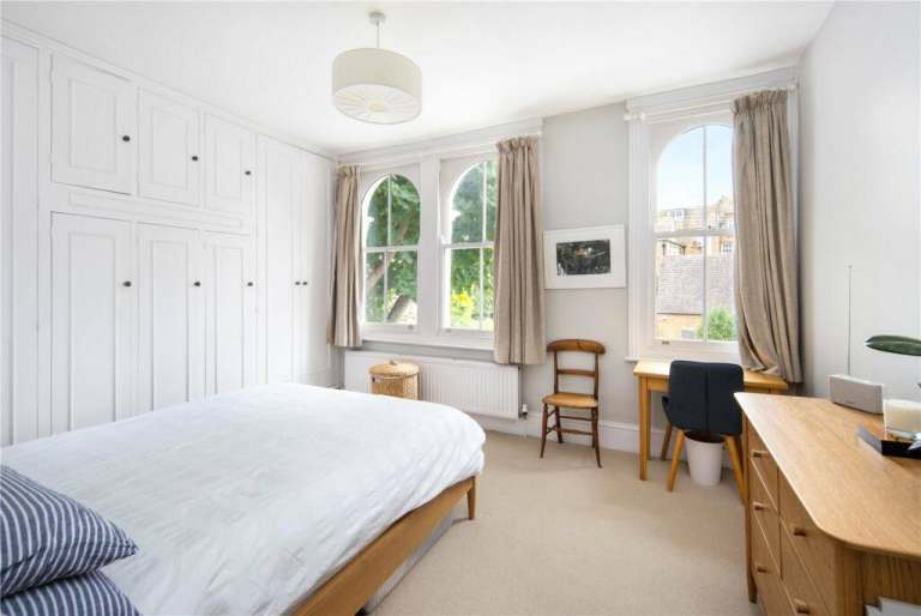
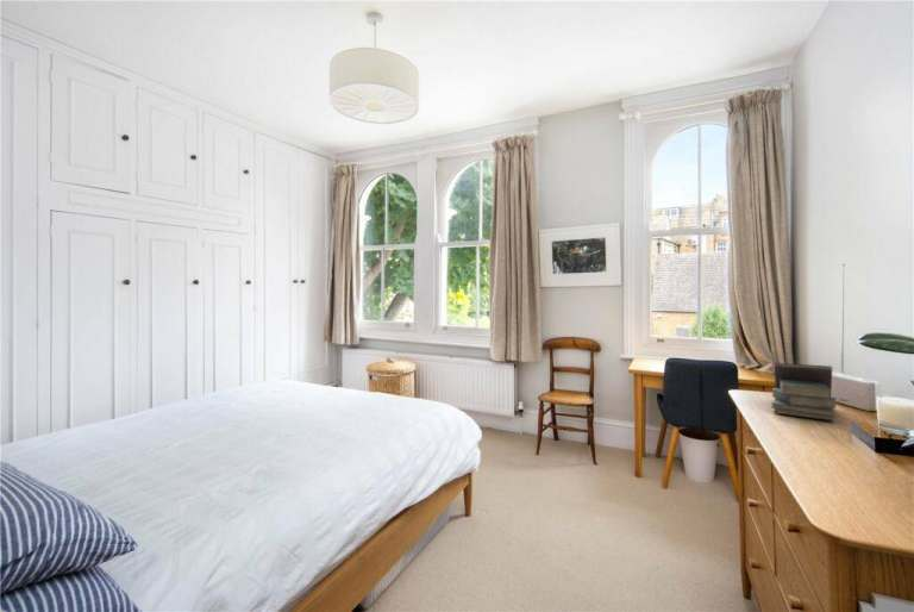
+ book (802, 387)
